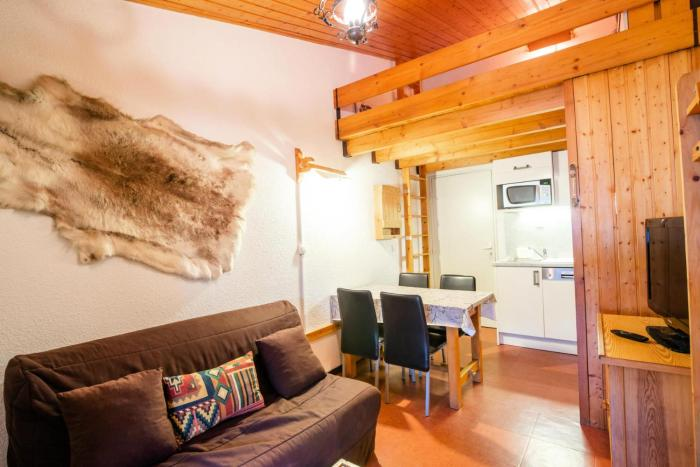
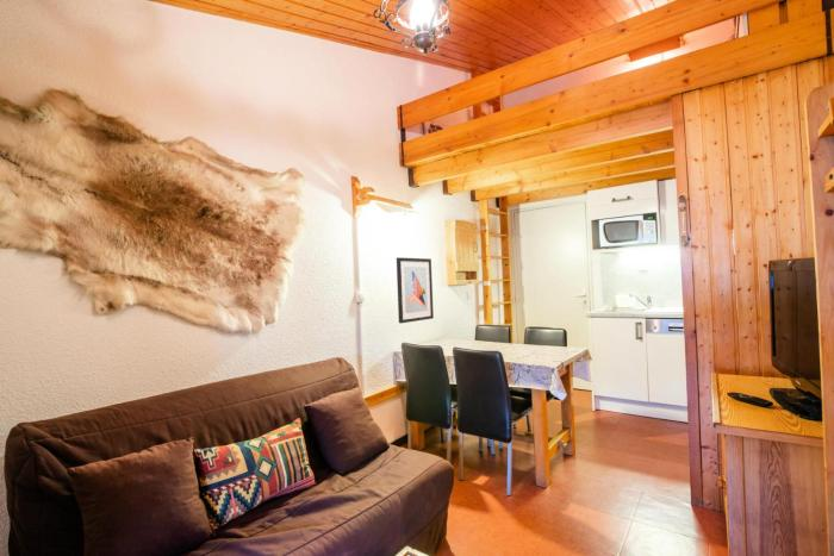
+ wall art (415, 289)
